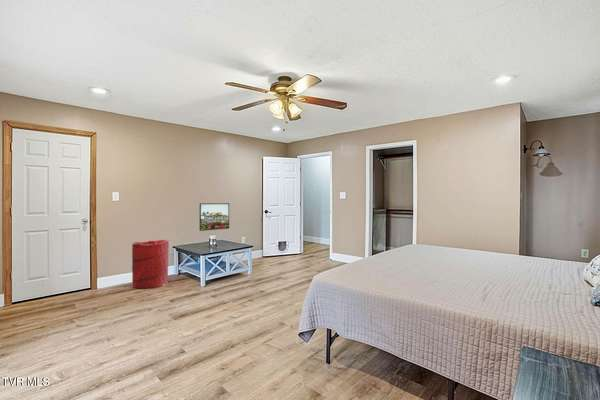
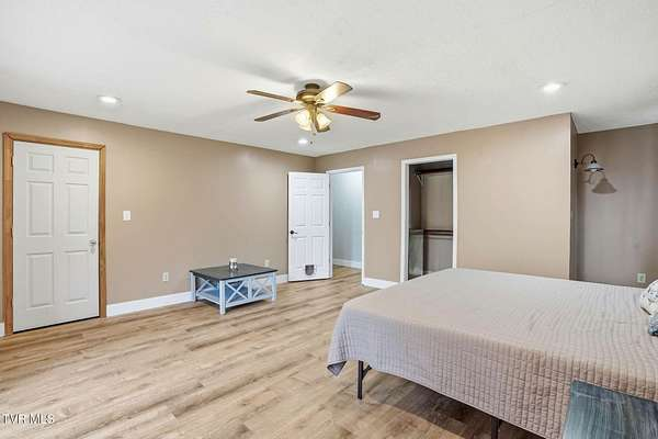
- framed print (214, 216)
- laundry hamper (150, 262)
